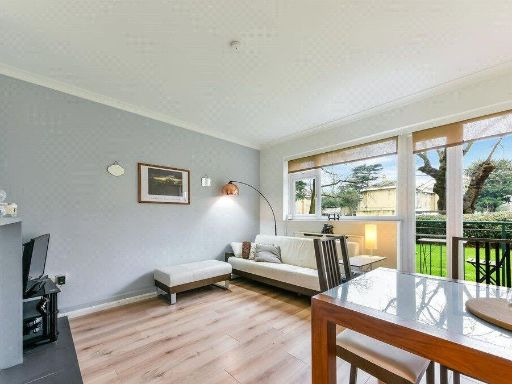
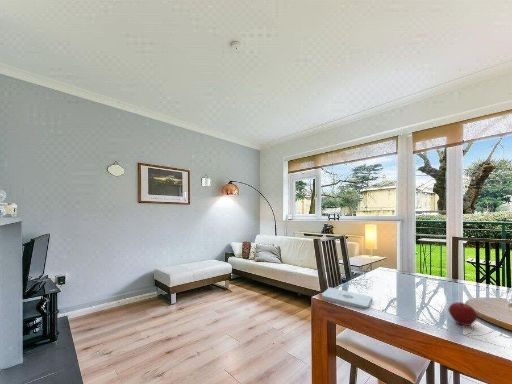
+ apple (462, 312)
+ notepad (346, 297)
